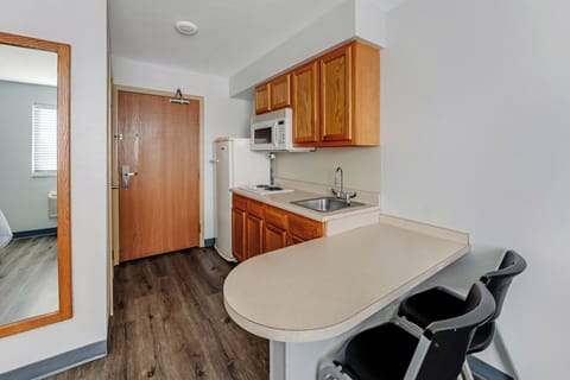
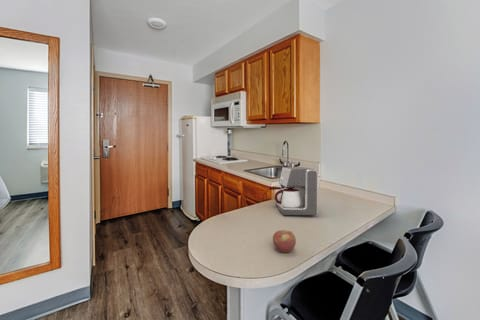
+ apple (284, 240)
+ coffee maker (295, 189)
